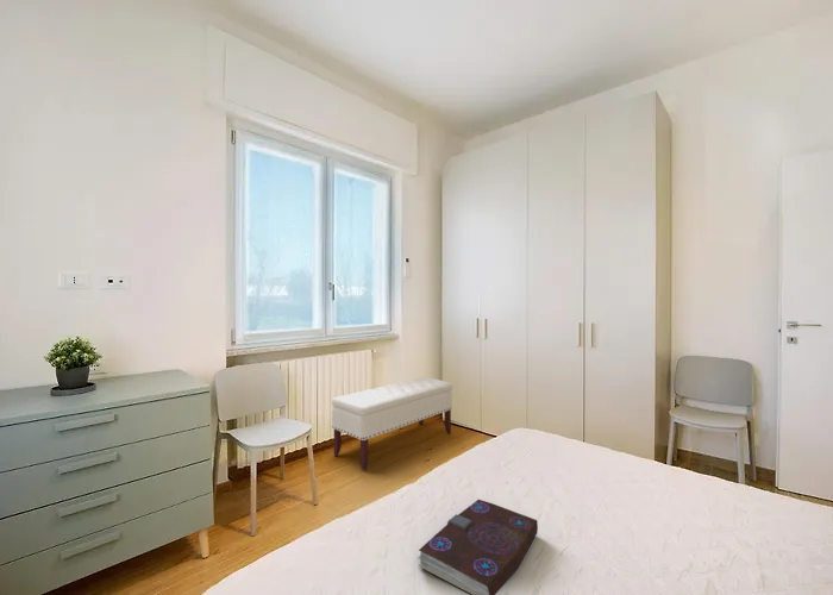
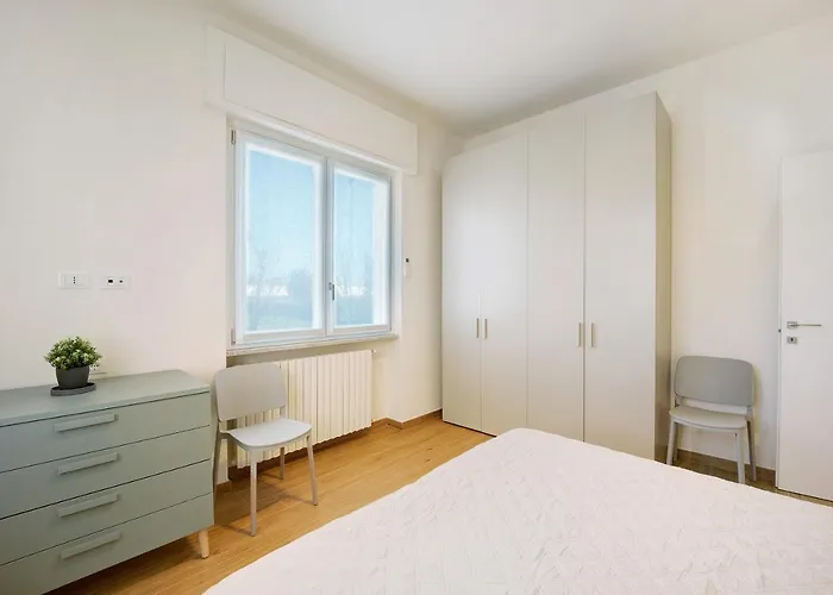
- bench (396, 415)
- book (481, 540)
